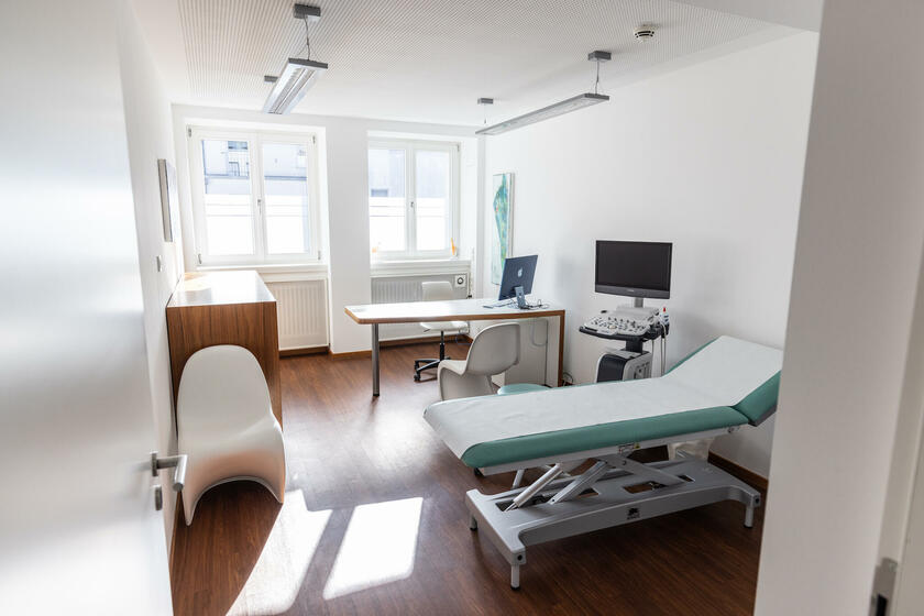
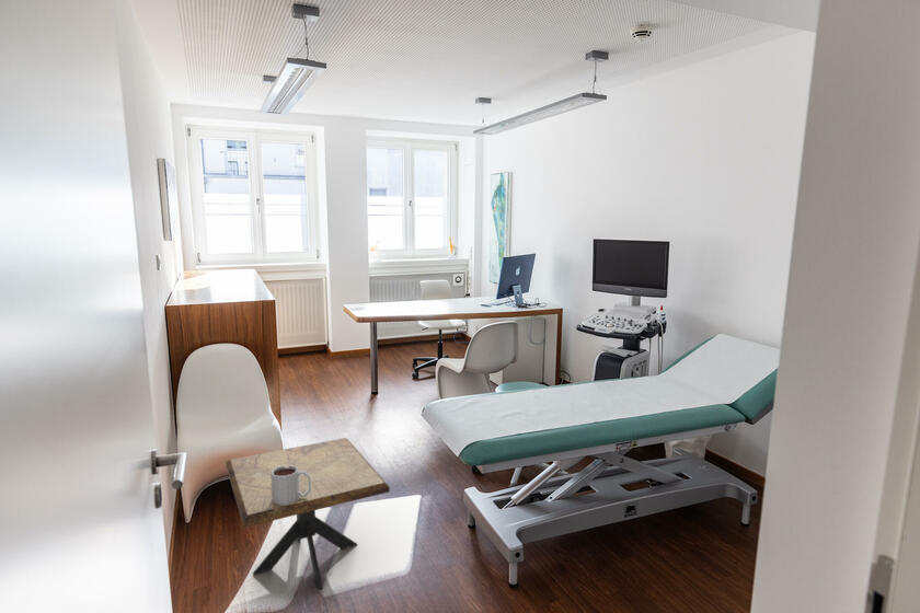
+ mug (291, 484)
+ side table (304, 514)
